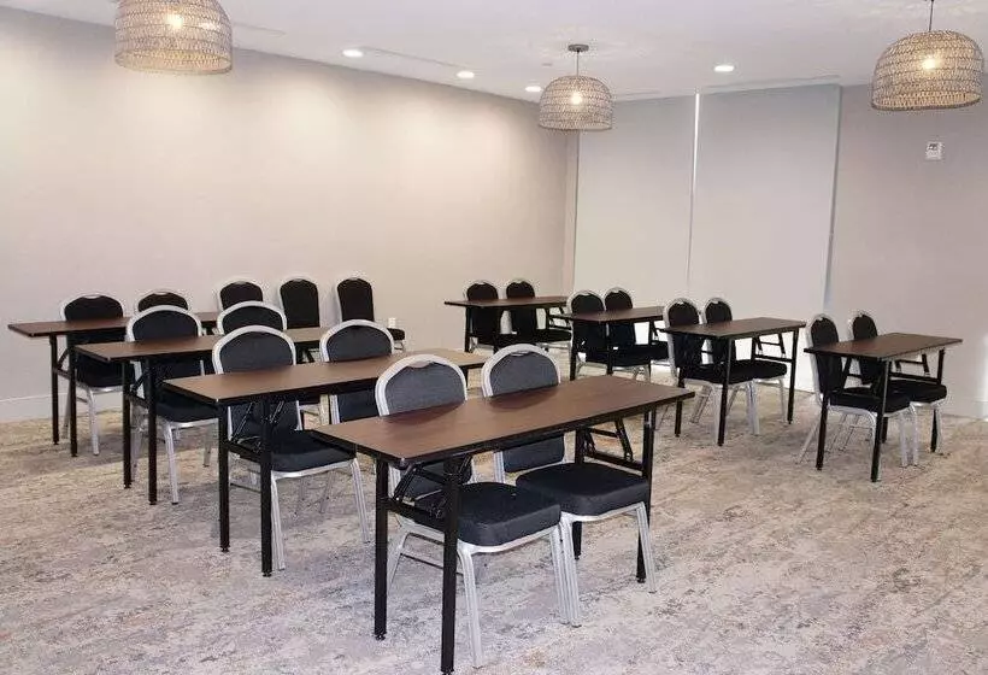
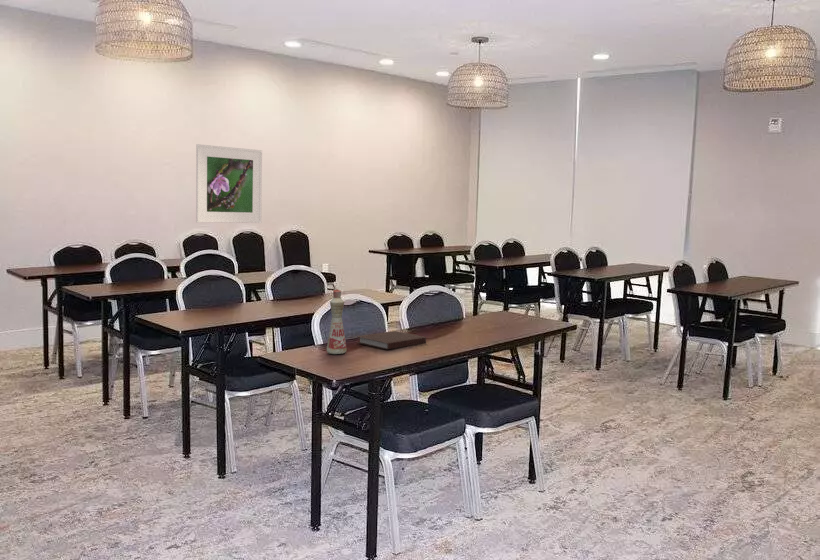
+ bottle (337, 321)
+ notebook (391, 340)
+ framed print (230, 185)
